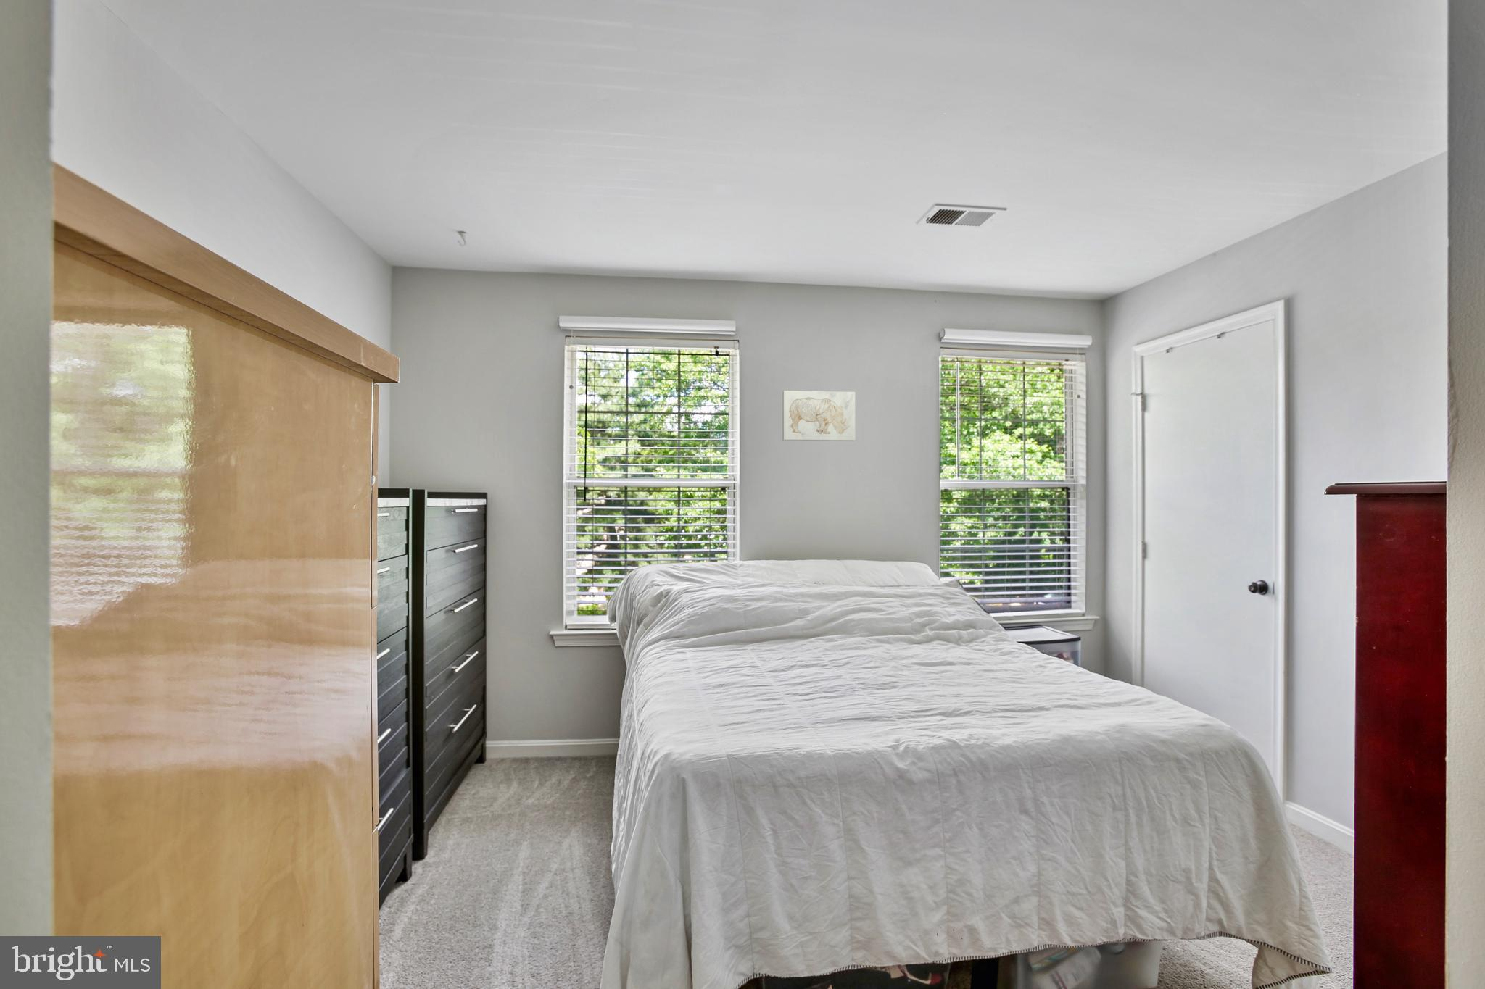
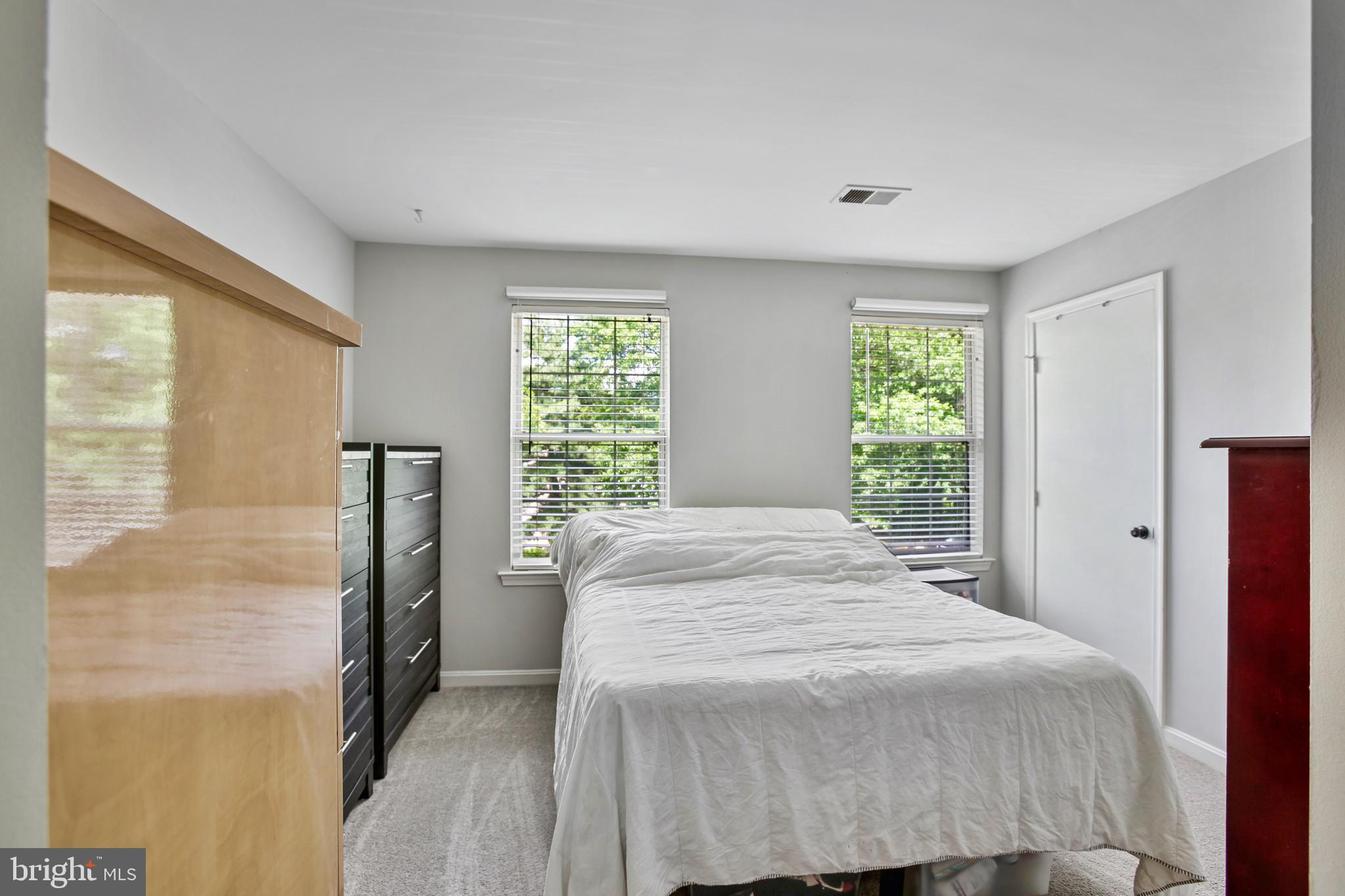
- wall art (818, 416)
